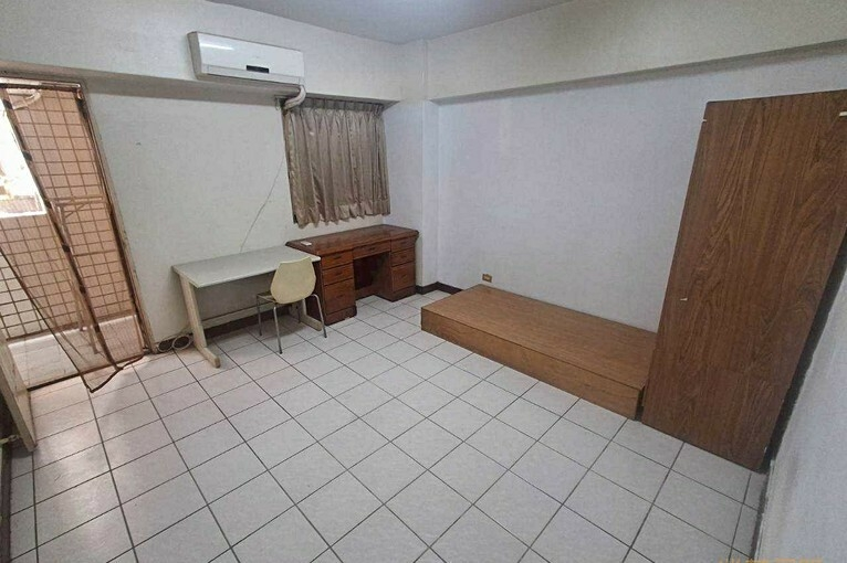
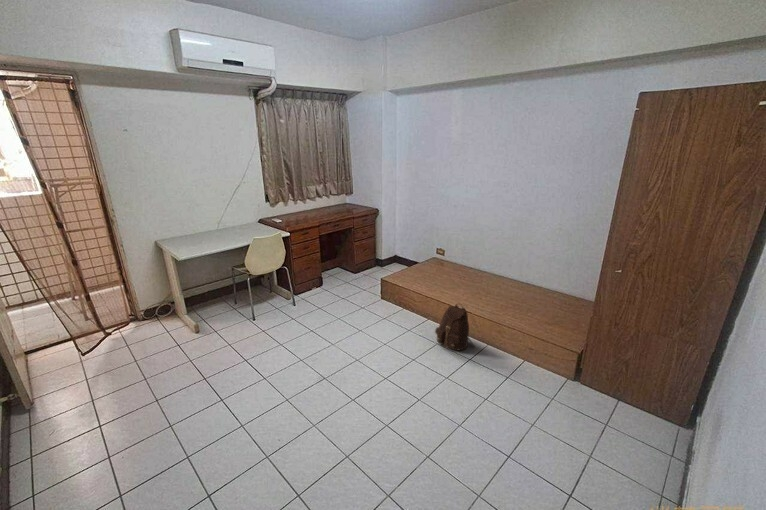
+ backpack (454, 324)
